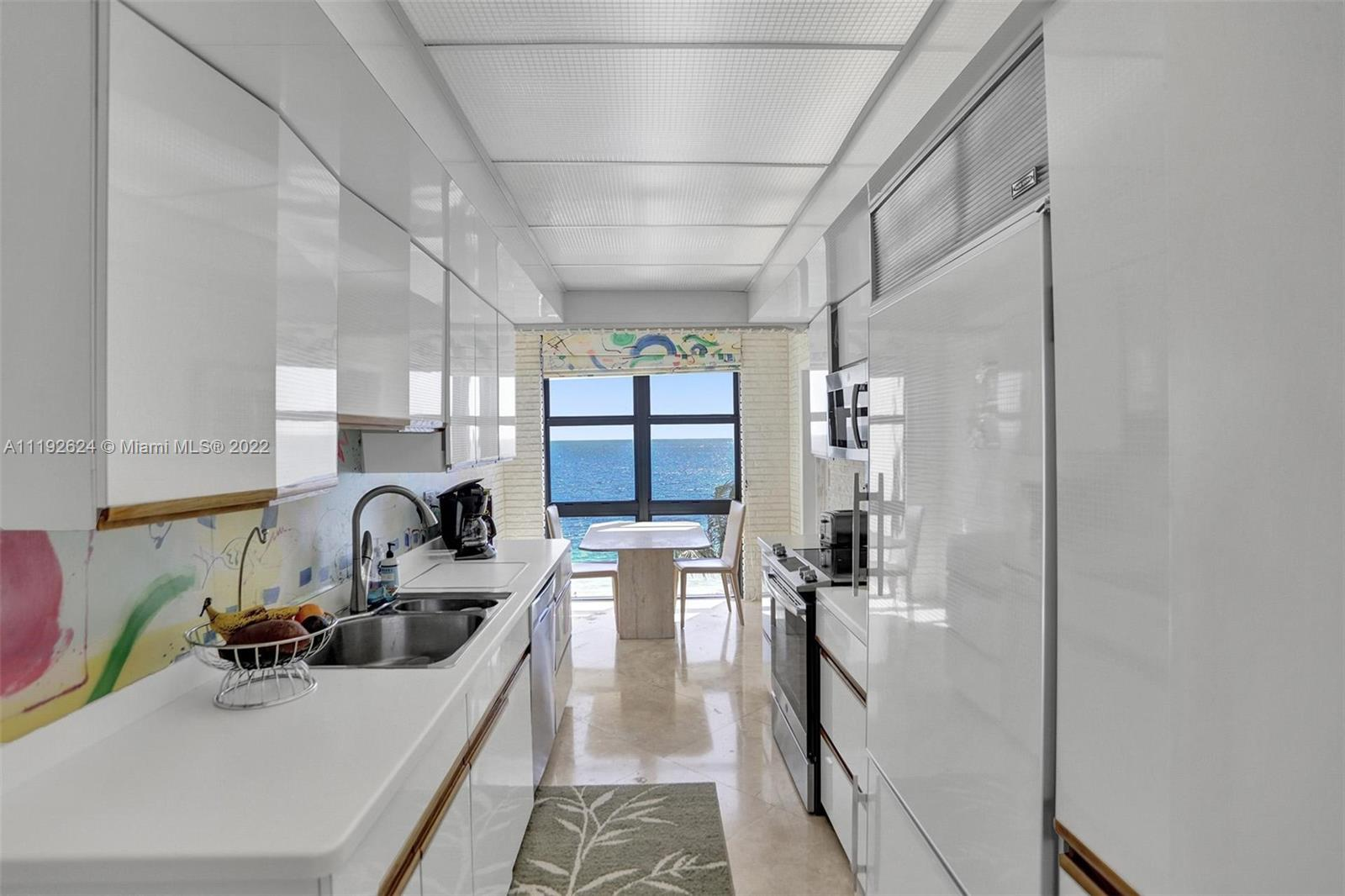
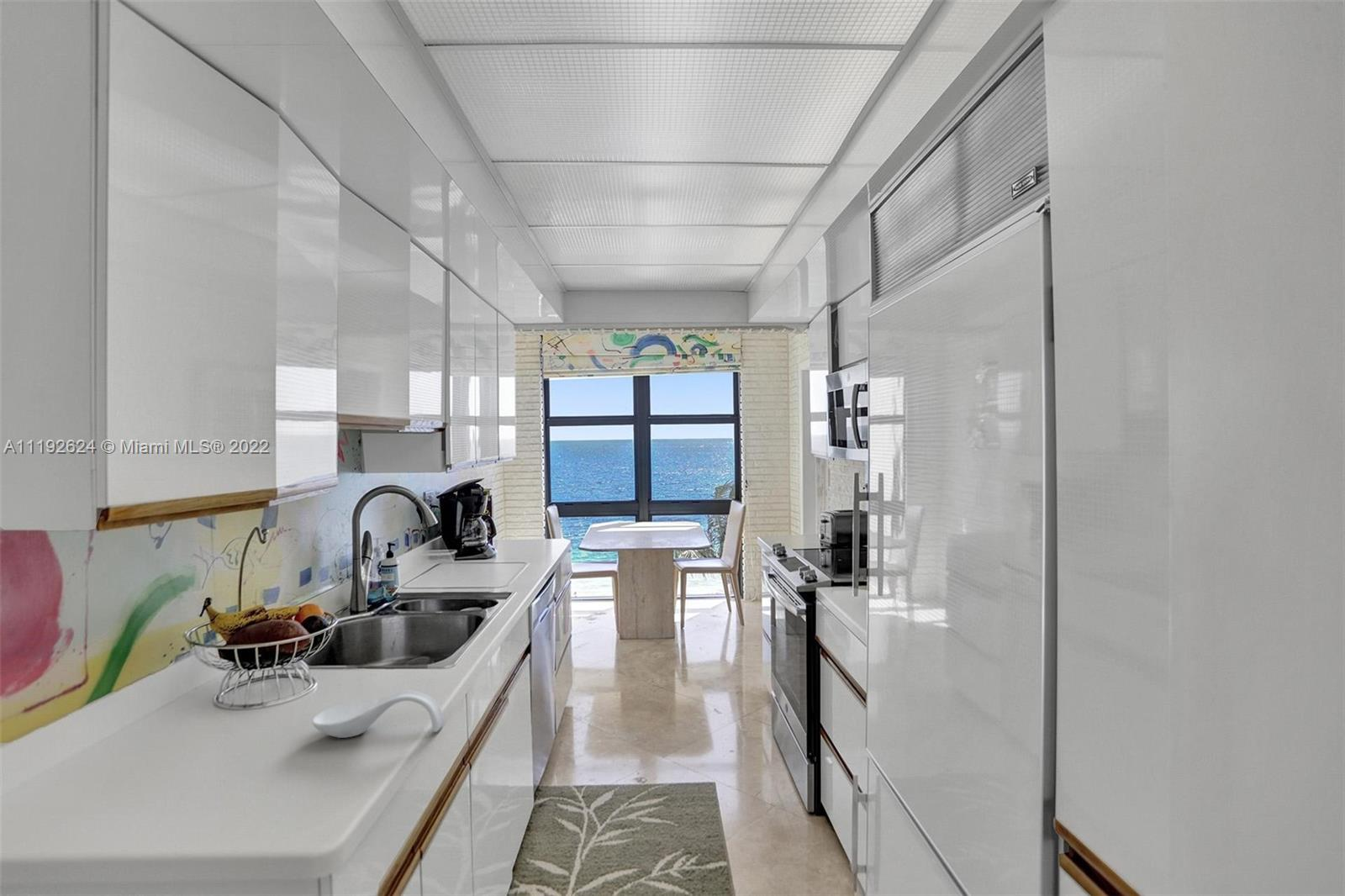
+ spoon rest (378, 712)
